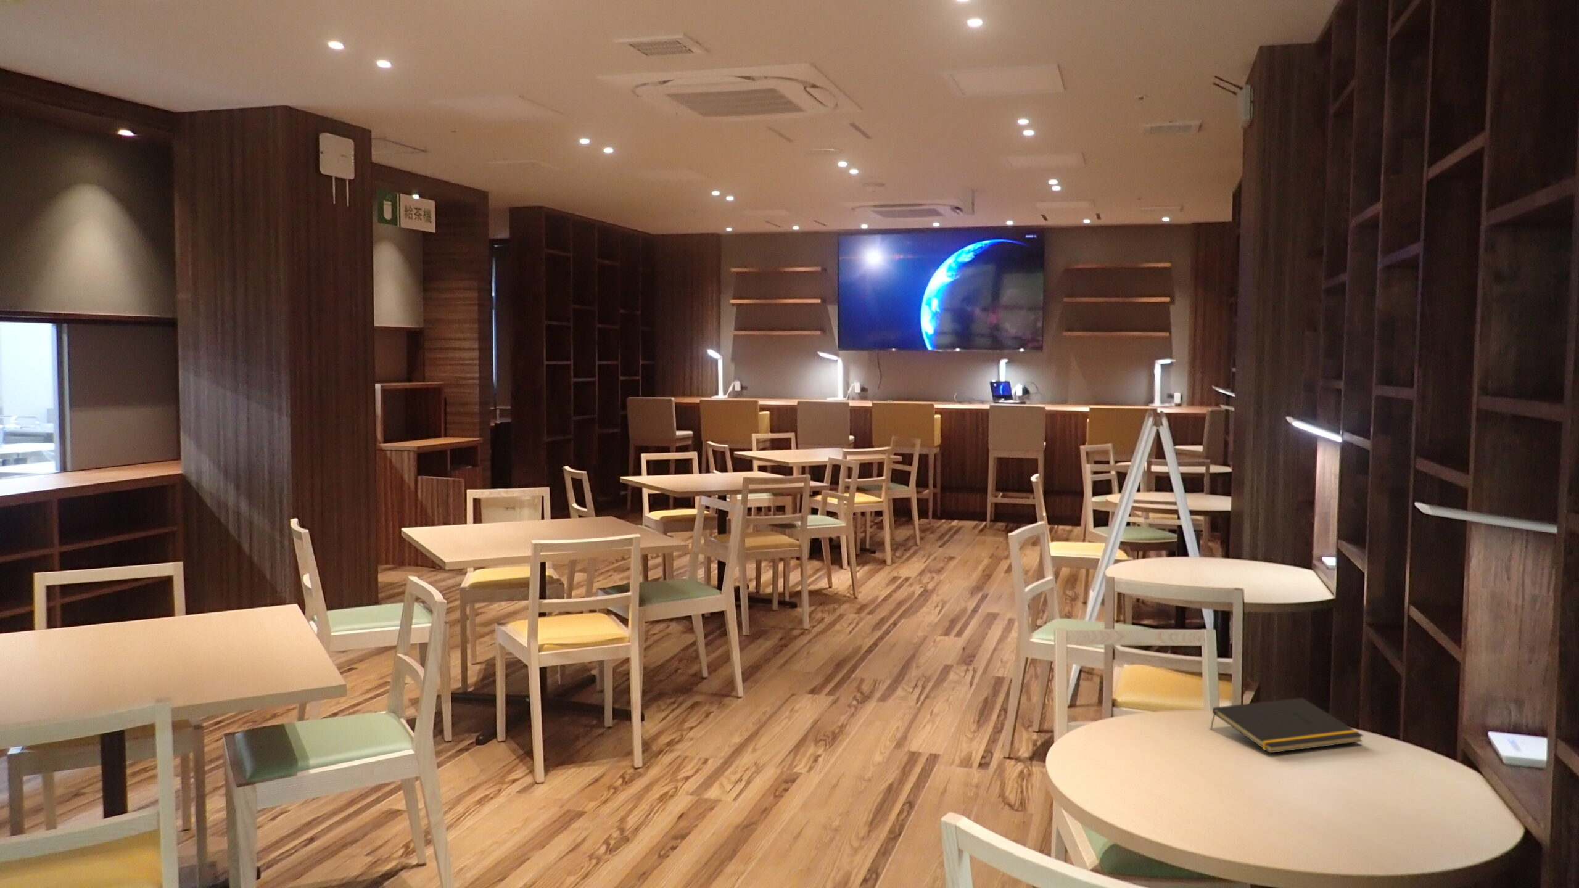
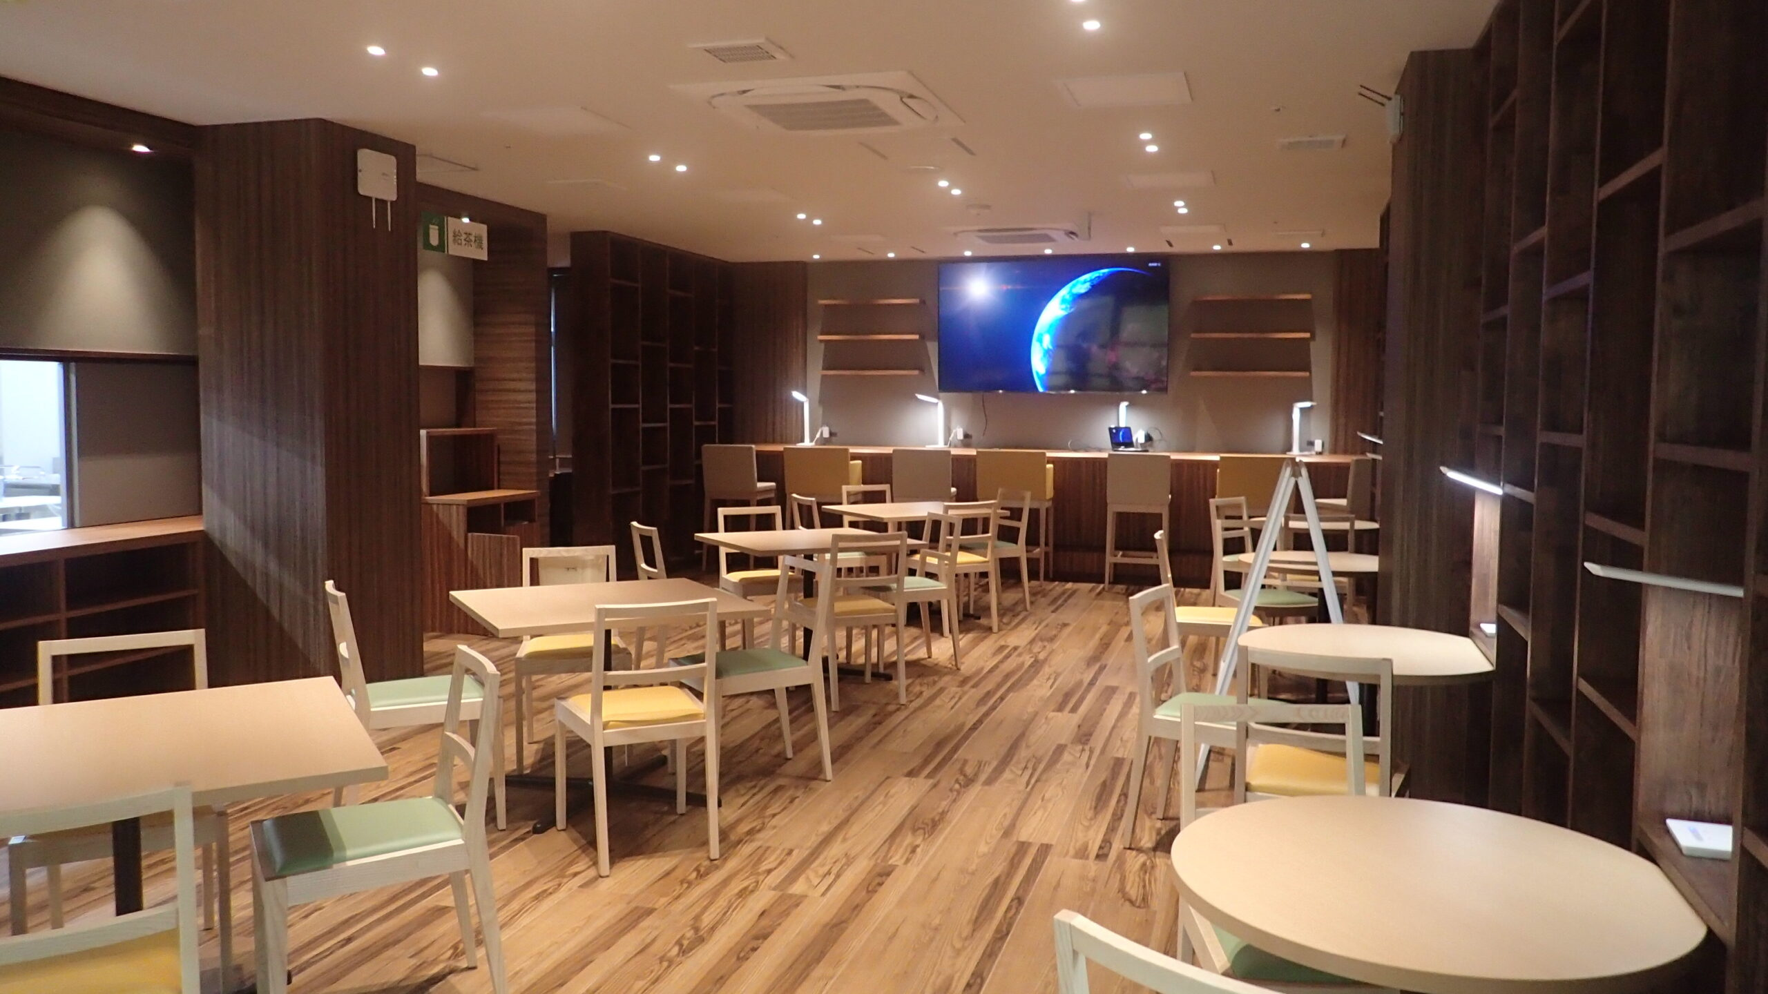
- notepad (1286, 724)
